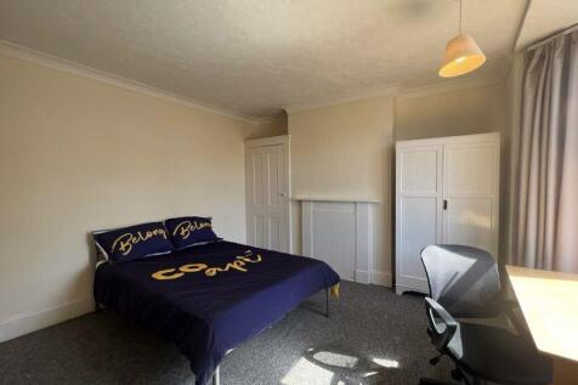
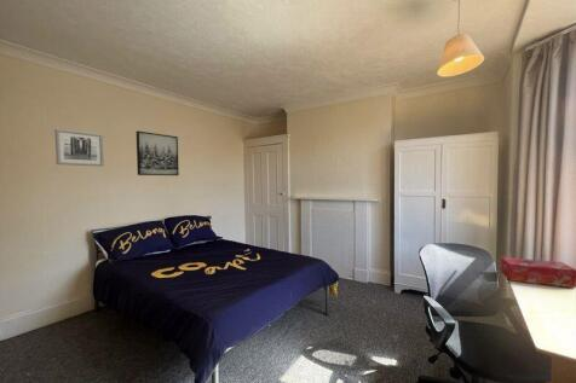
+ wall art (80, 149)
+ tissue box (535, 271)
+ wall art (159, 155)
